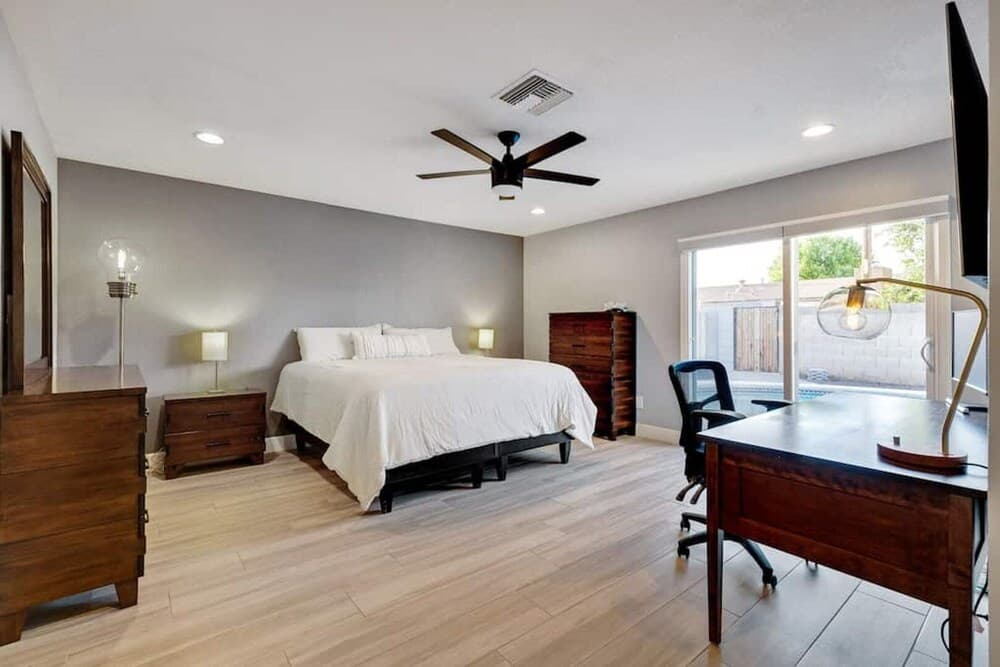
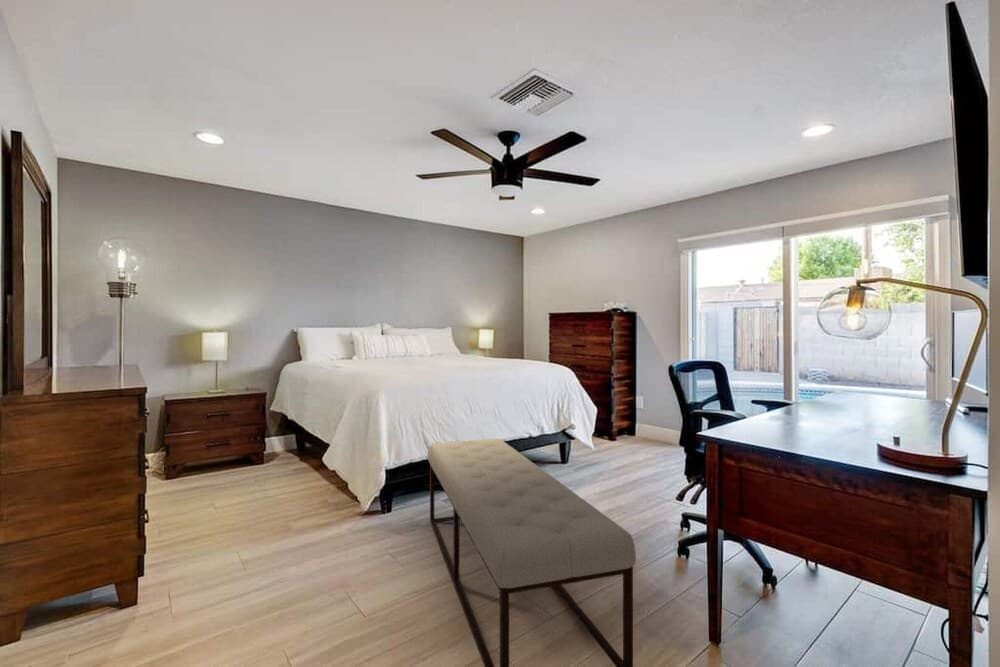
+ bench (501, 525)
